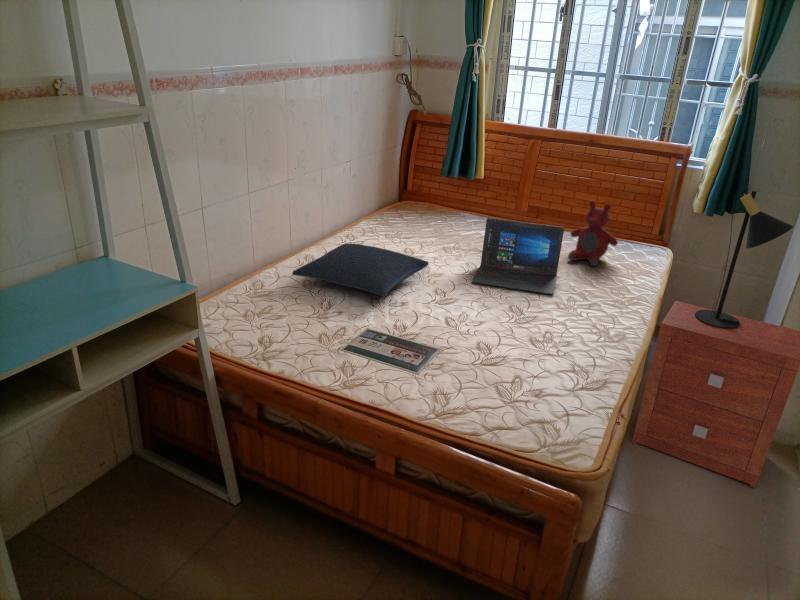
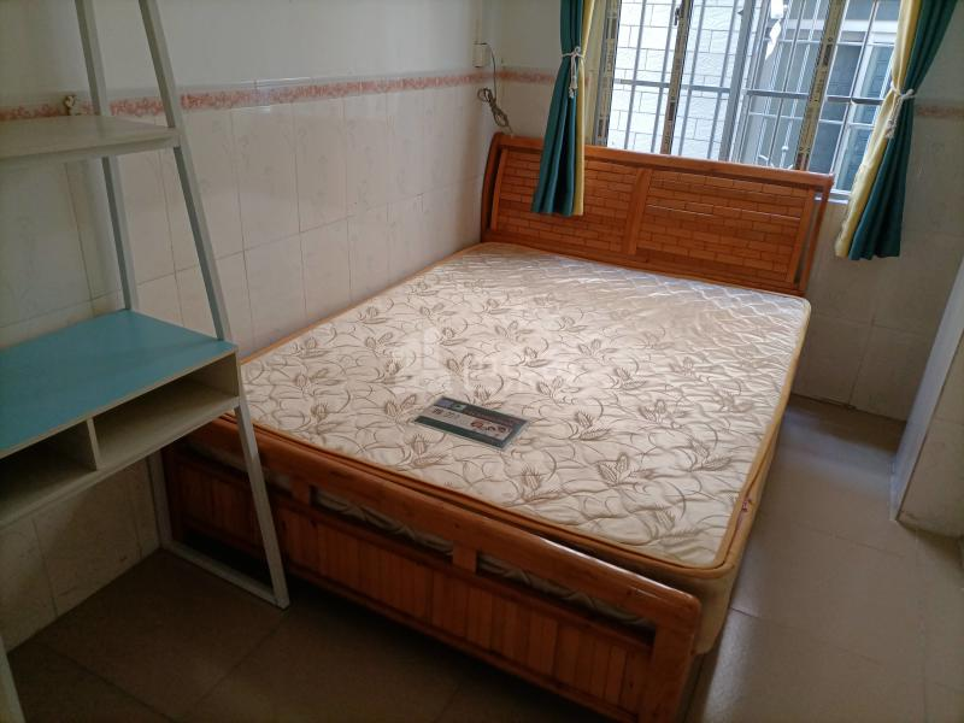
- laptop (518, 255)
- nightstand (713, 391)
- table lamp (736, 260)
- pillow (362, 267)
- teddy bear (592, 232)
